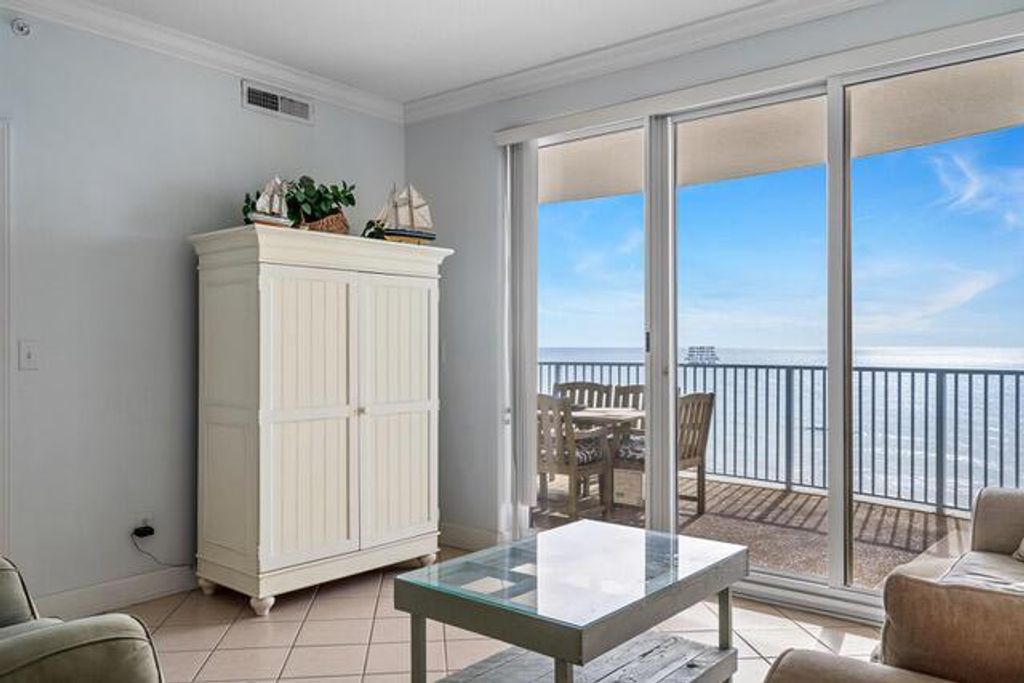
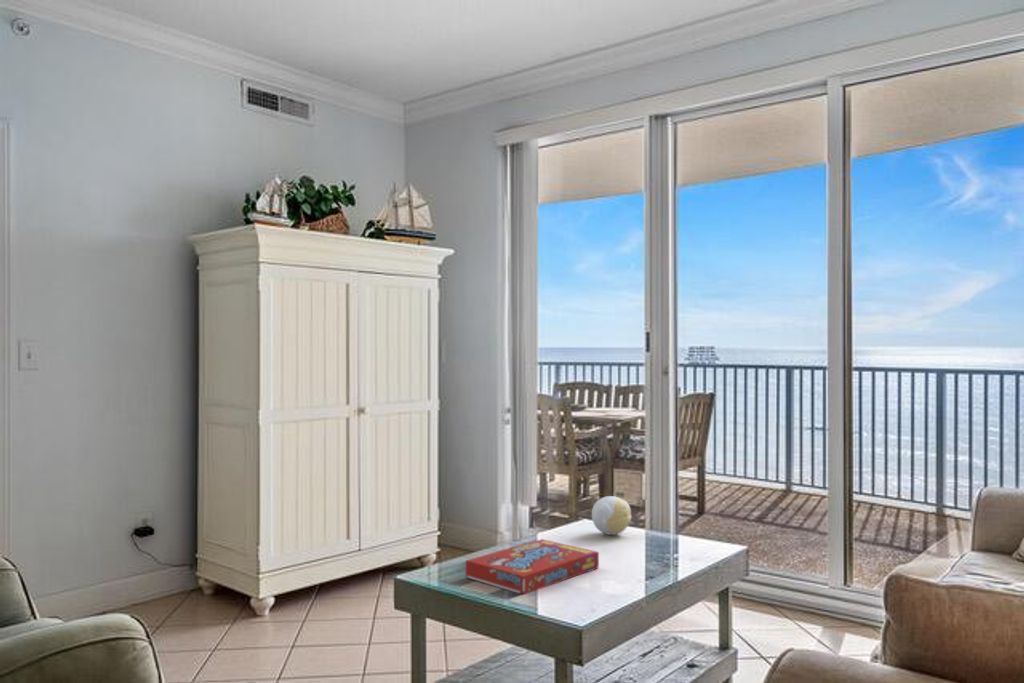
+ decorative ball (611, 515)
+ snack box (533, 564)
